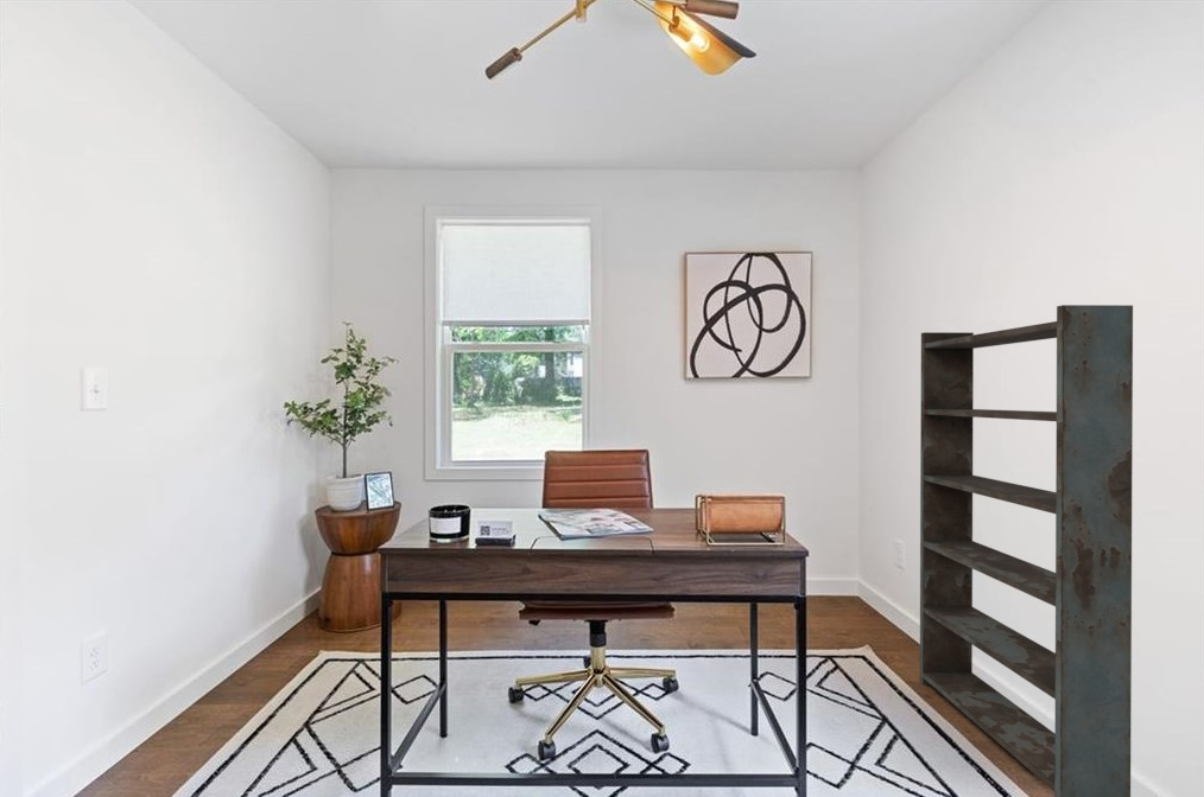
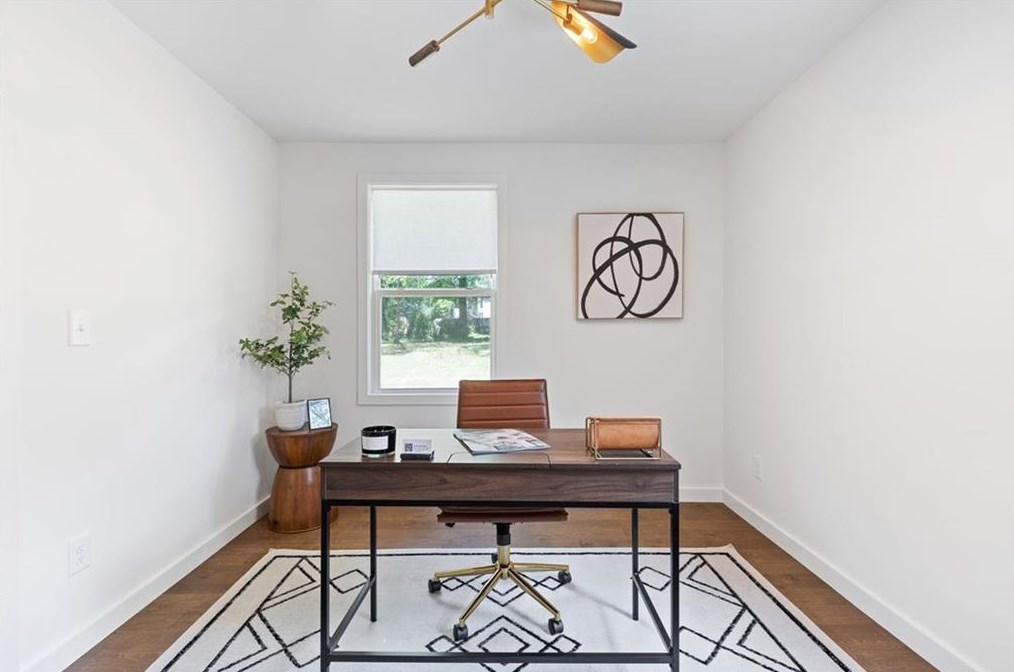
- bookshelf (997, 550)
